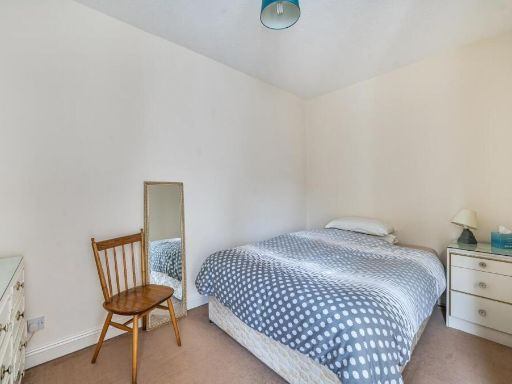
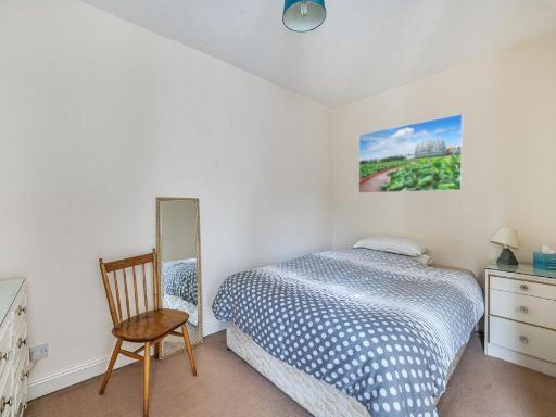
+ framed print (404, 159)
